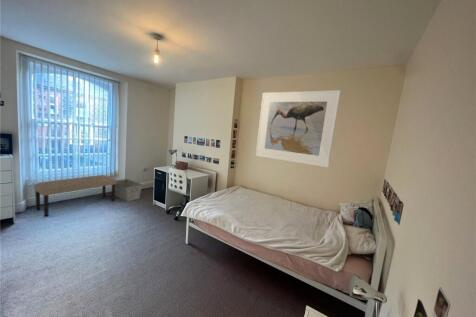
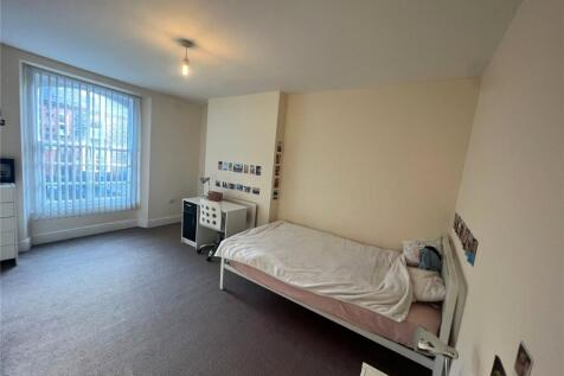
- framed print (293, 127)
- storage bin (126, 189)
- bench (79, 189)
